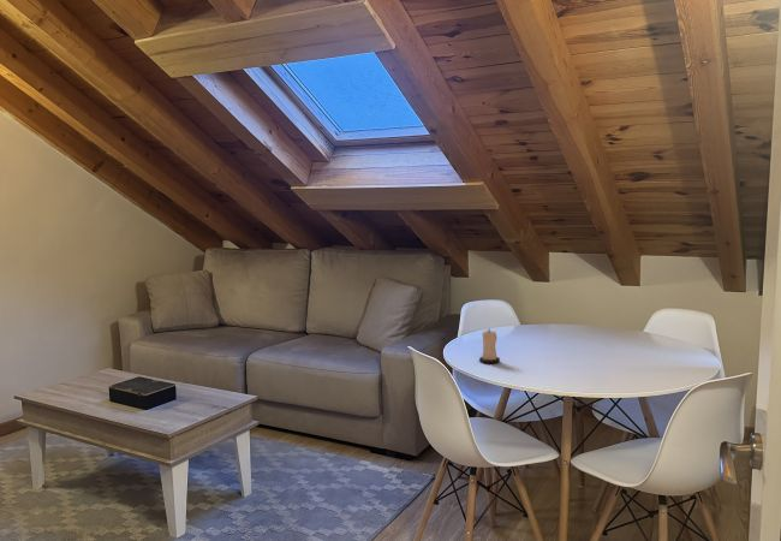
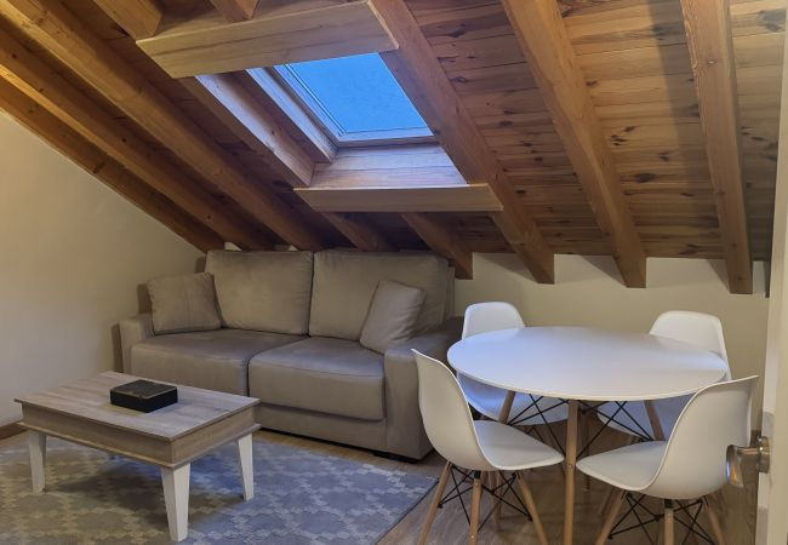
- candle (489, 344)
